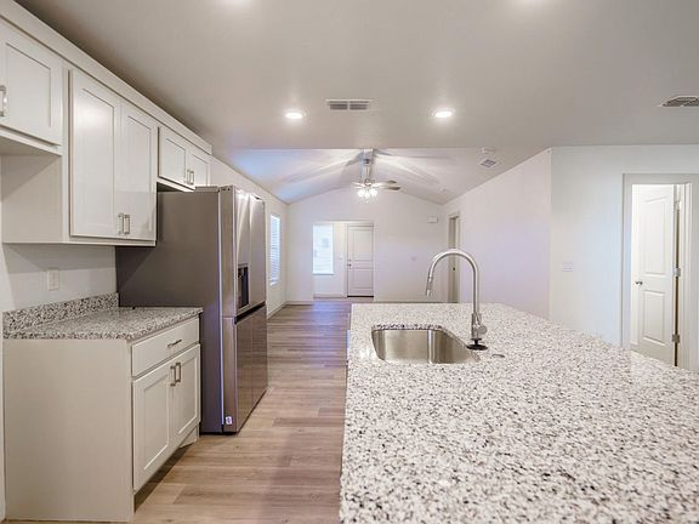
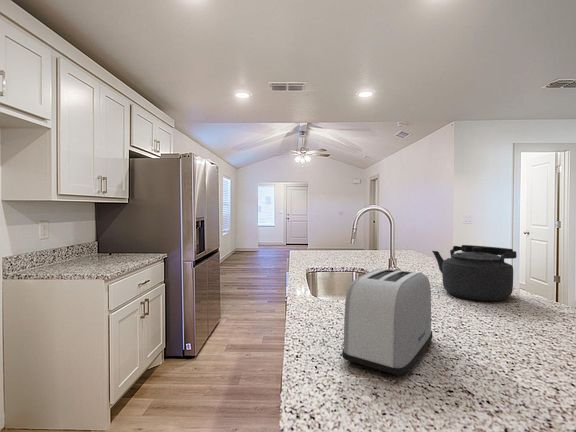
+ kettle (474, 270)
+ toaster (391, 311)
